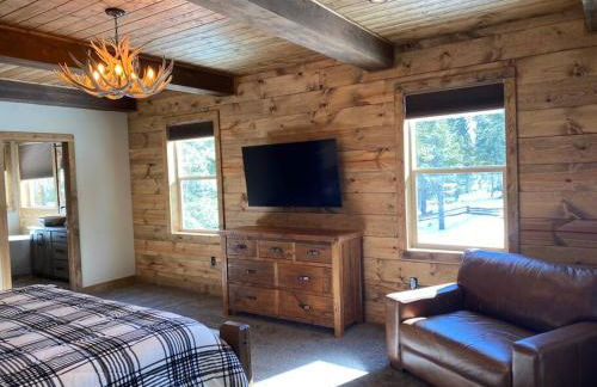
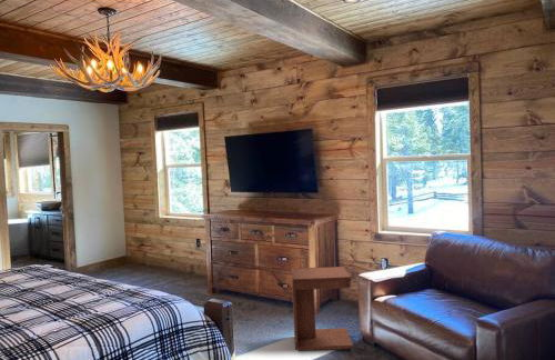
+ side table (314, 309)
